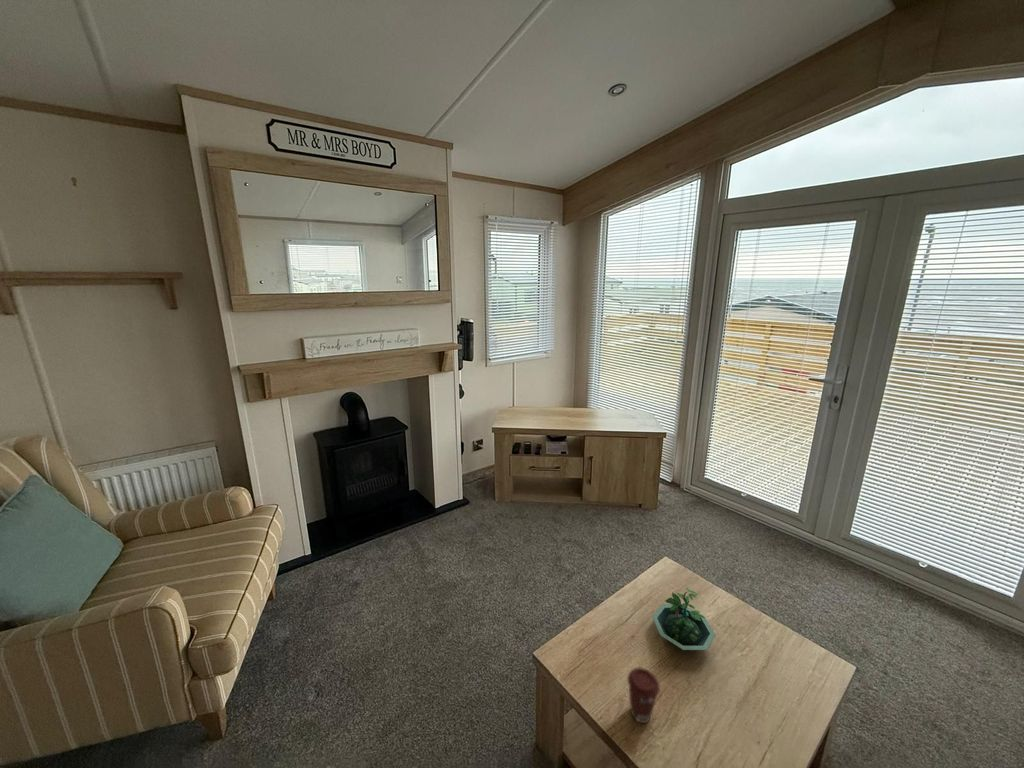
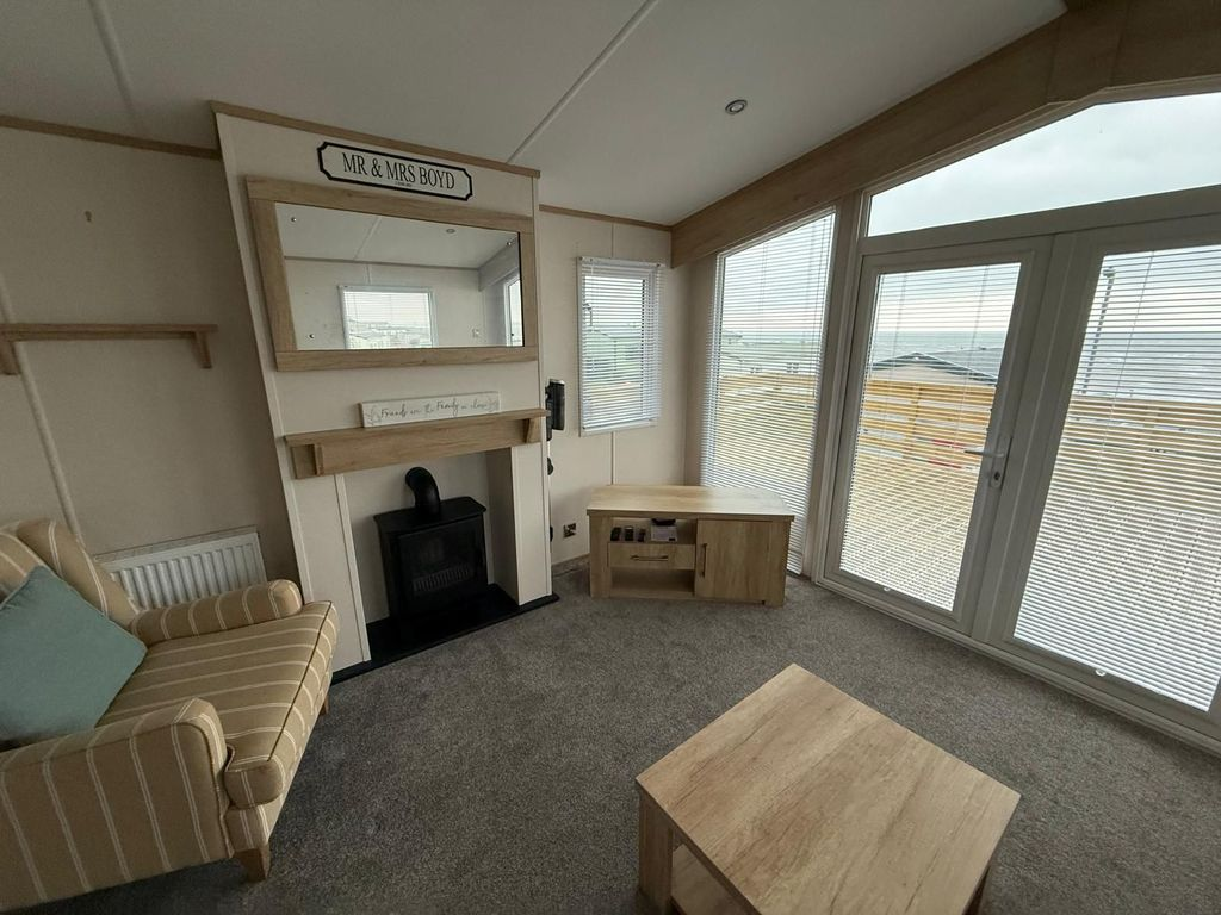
- terrarium (686, 599)
- coffee cup (642, 696)
